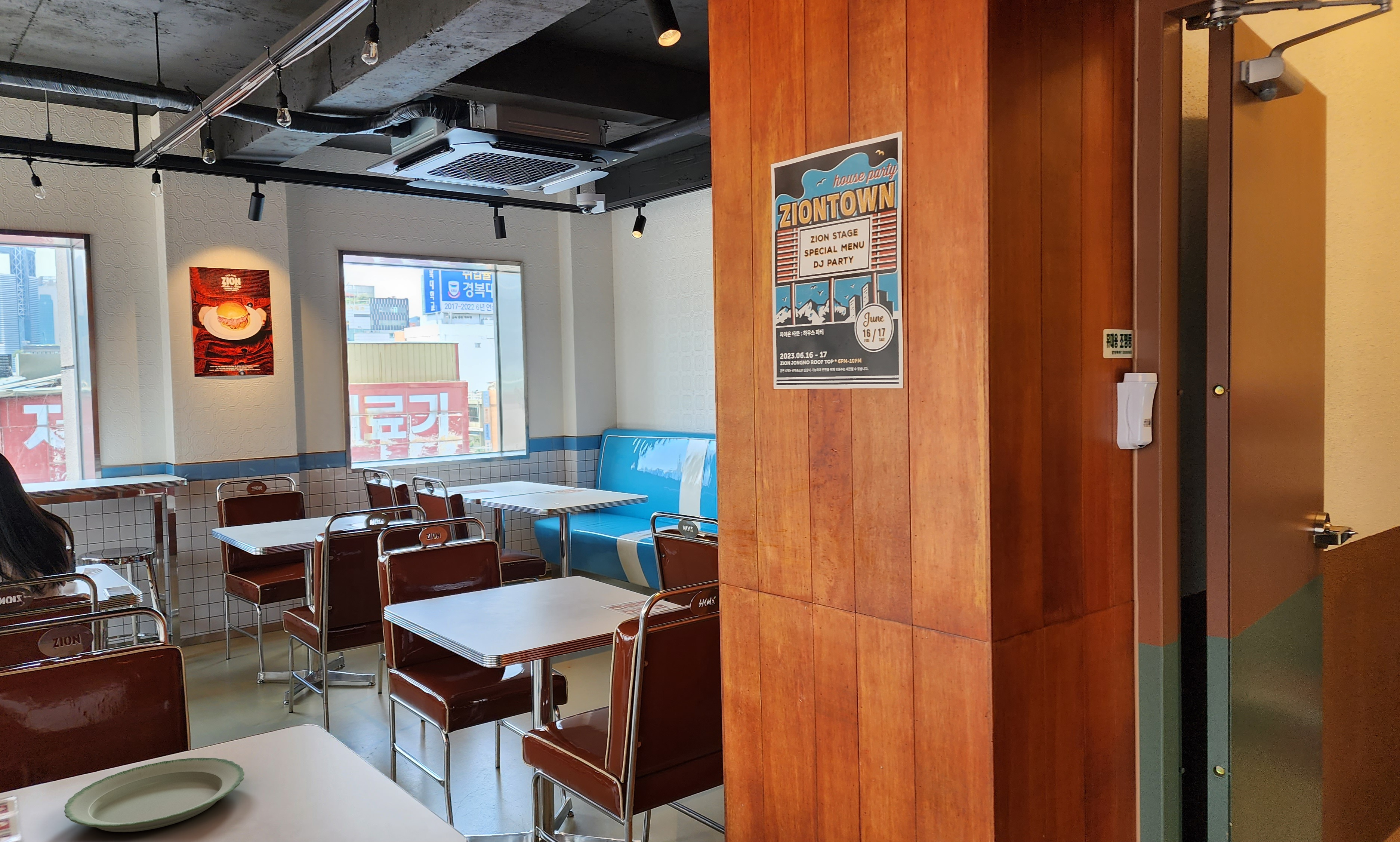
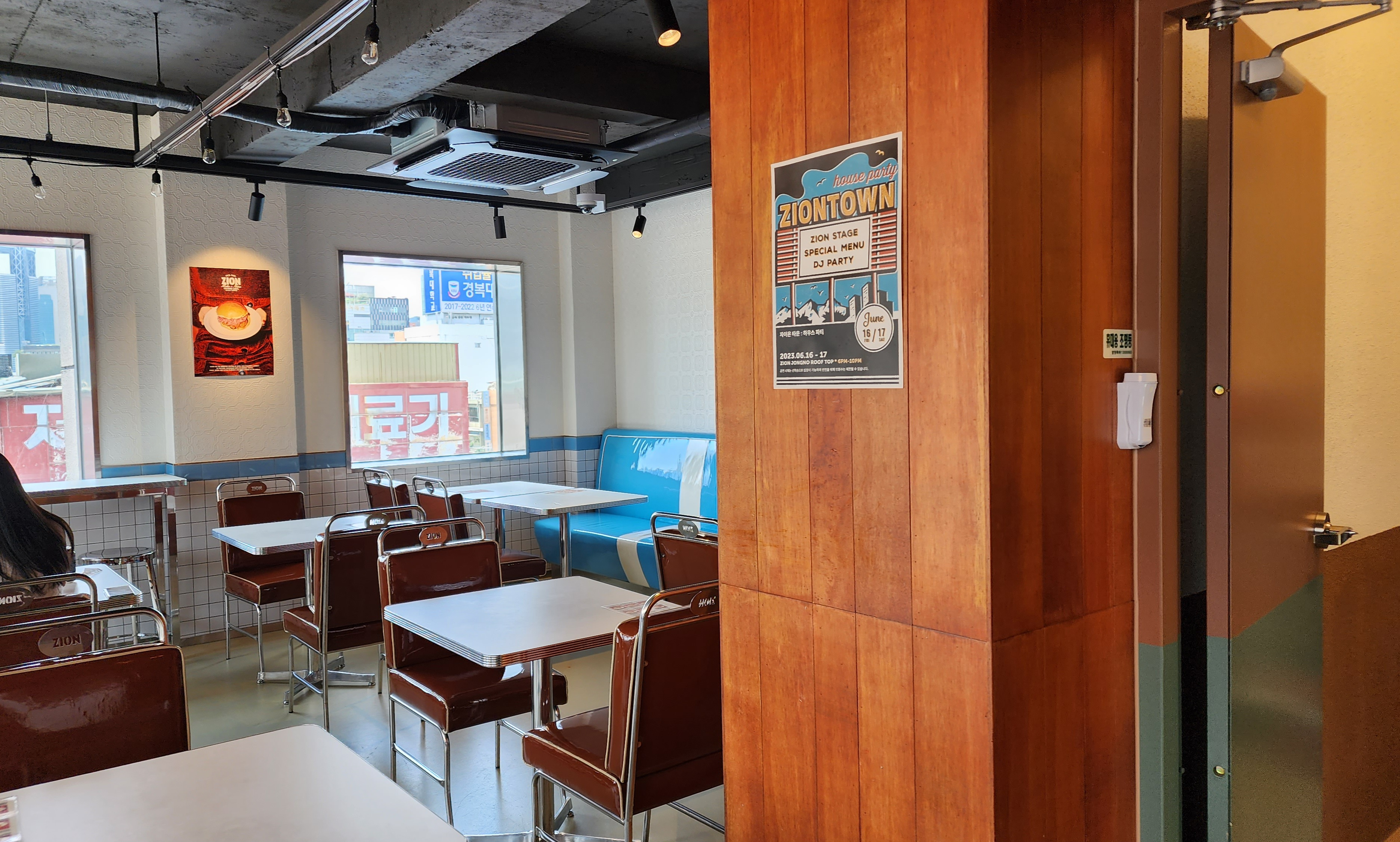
- plate (158, 798)
